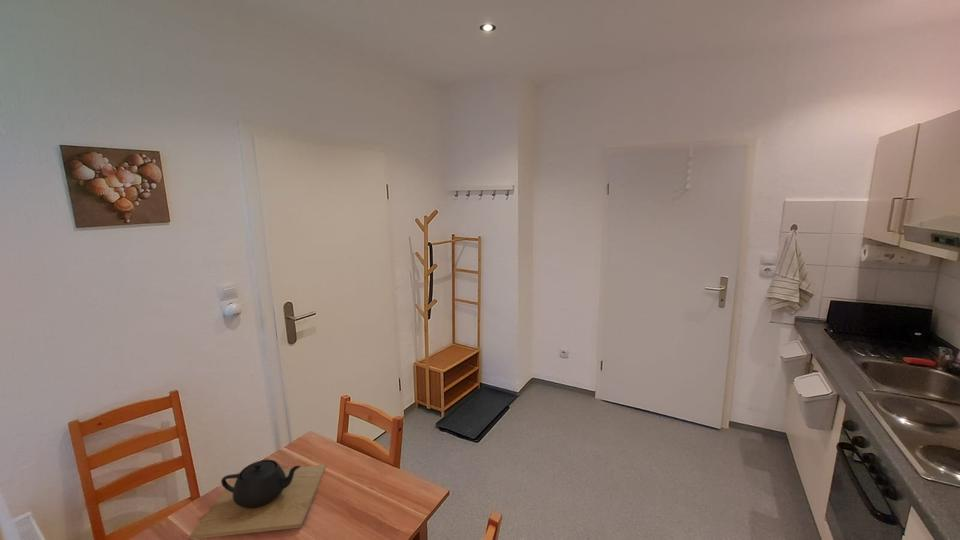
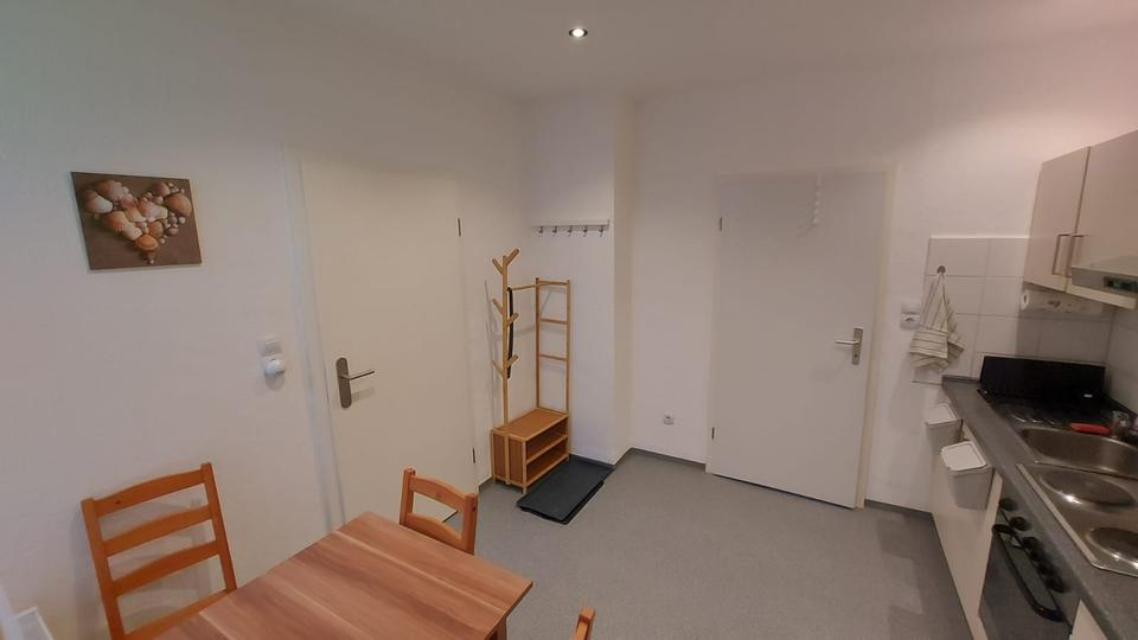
- teapot (264, 480)
